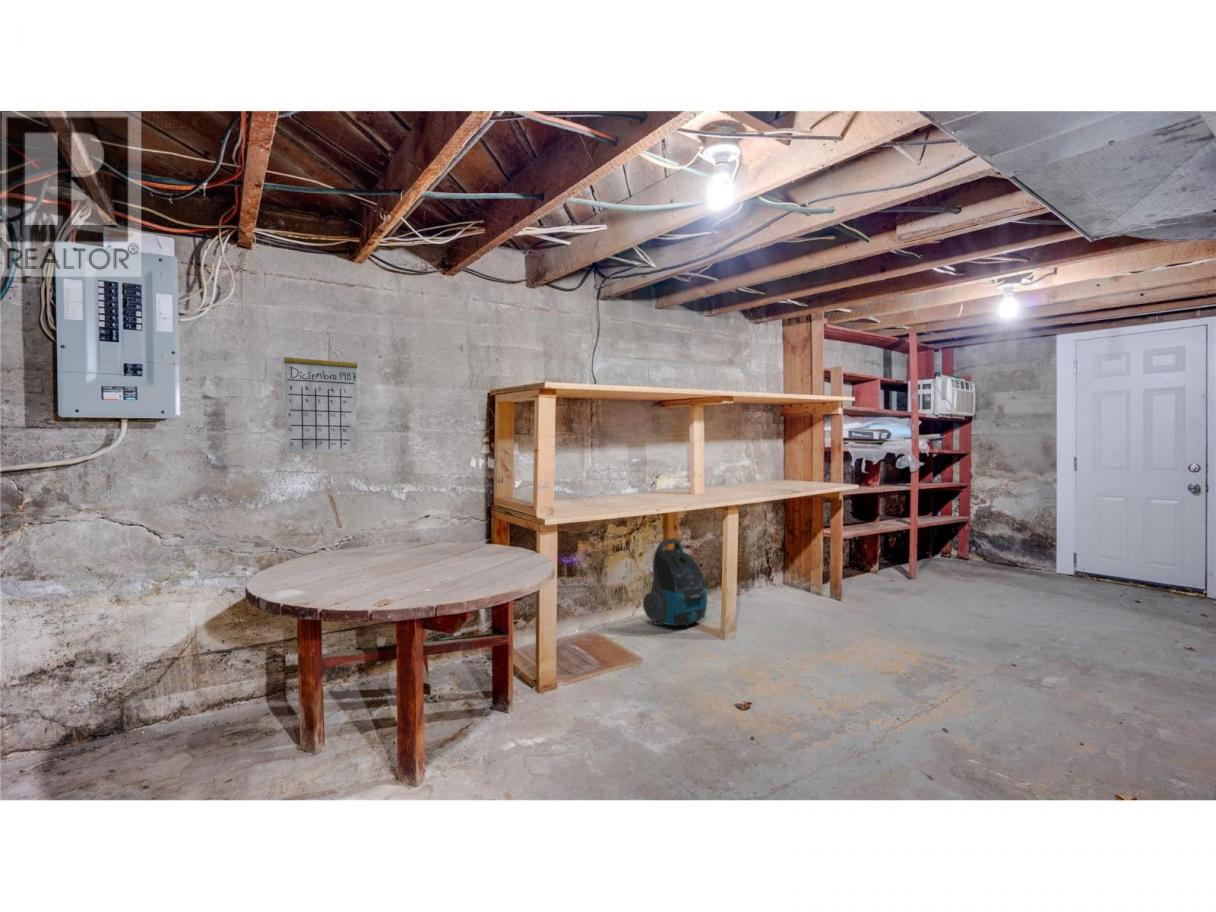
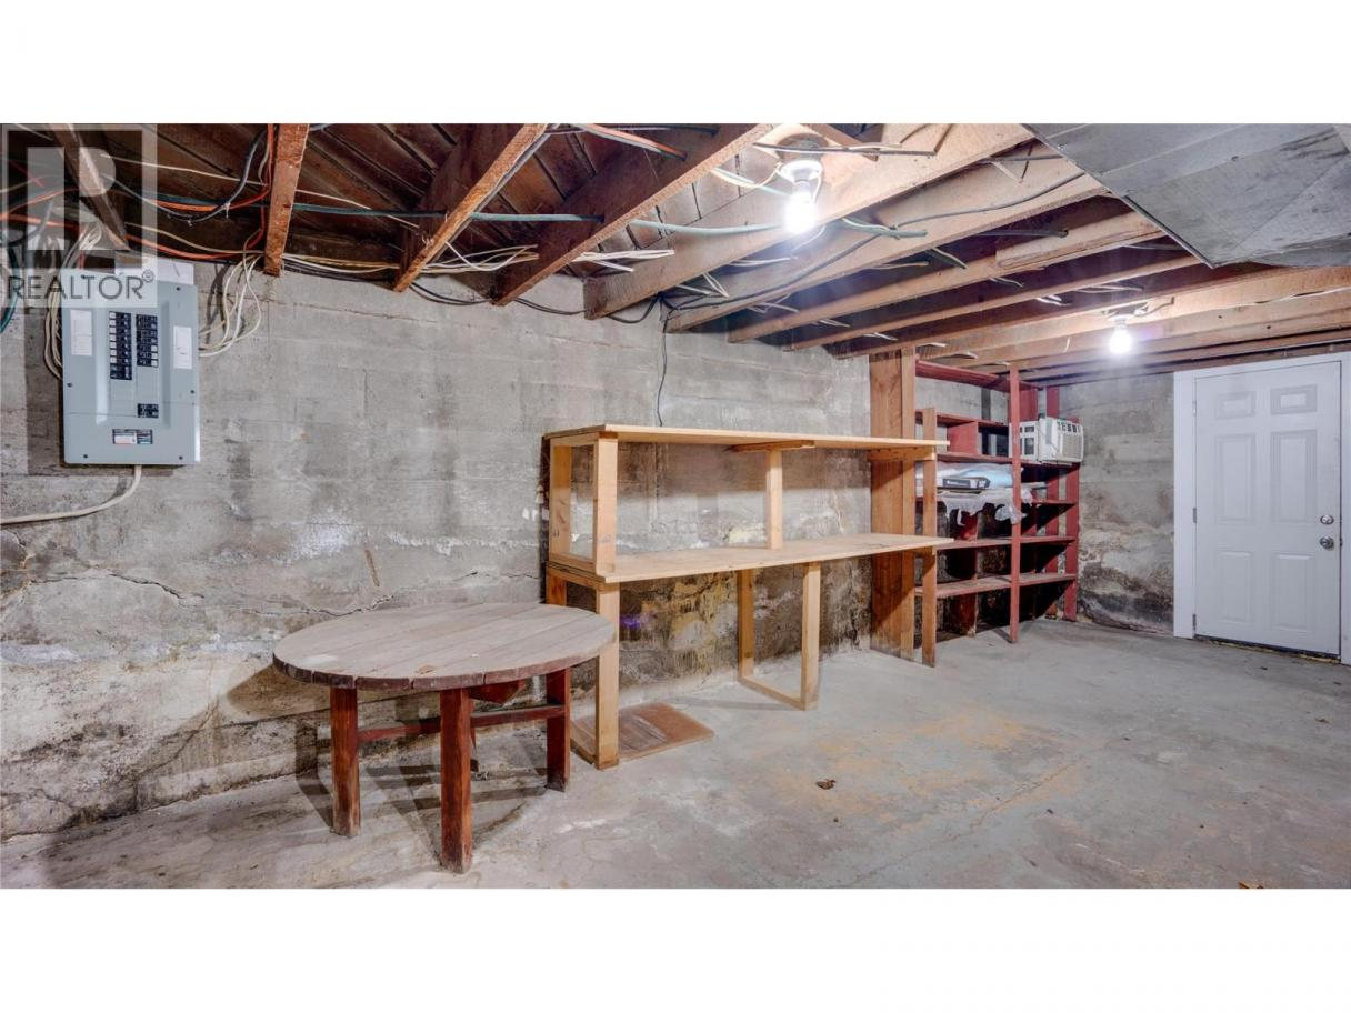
- calendar (322, 395)
- vacuum cleaner (676, 581)
